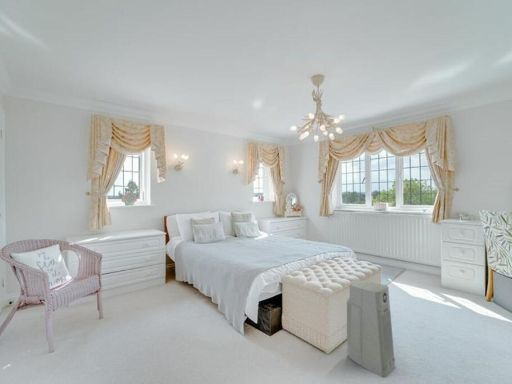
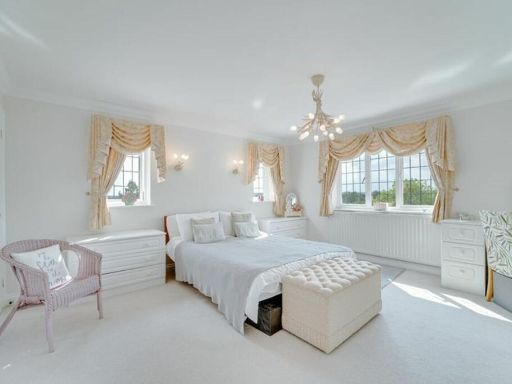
- air purifier (368, 322)
